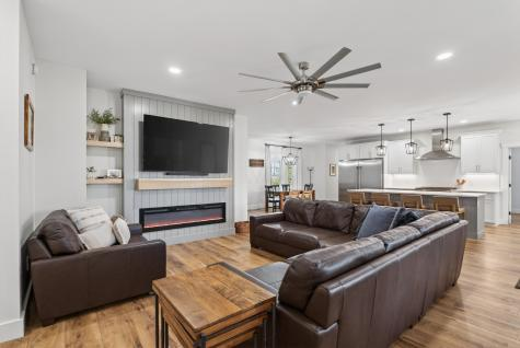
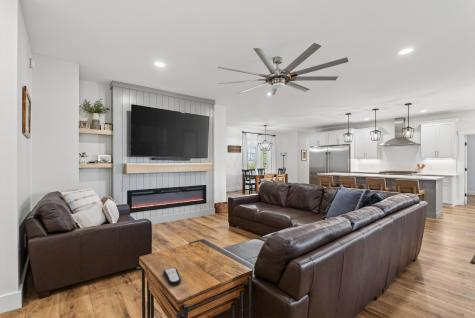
+ remote control (172, 276)
